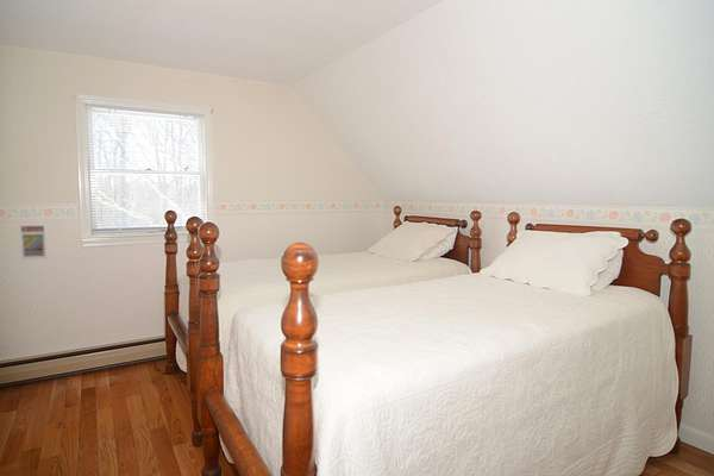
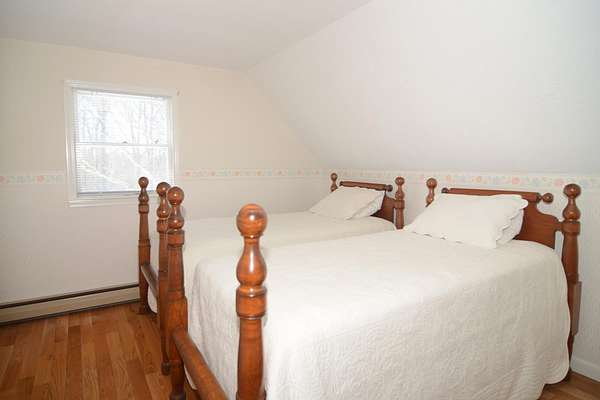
- trading card display case (33, 242)
